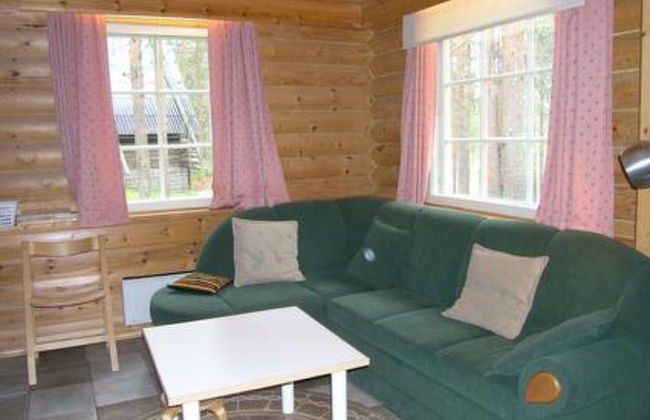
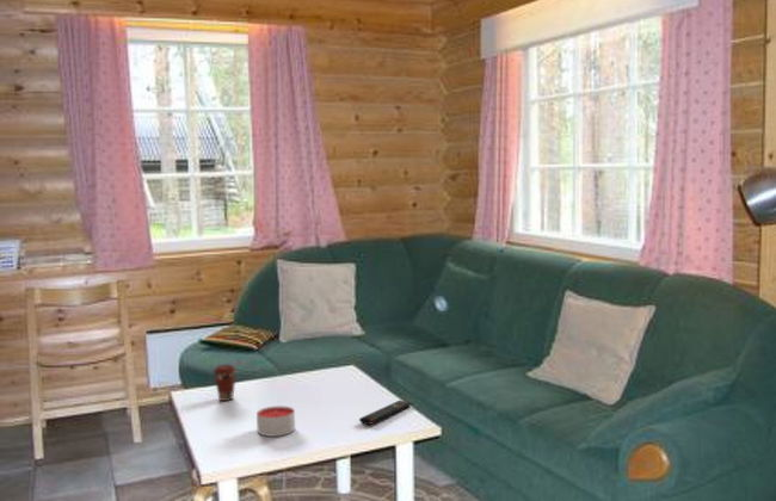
+ candle (276, 420)
+ remote control (386, 412)
+ coffee cup (224, 382)
